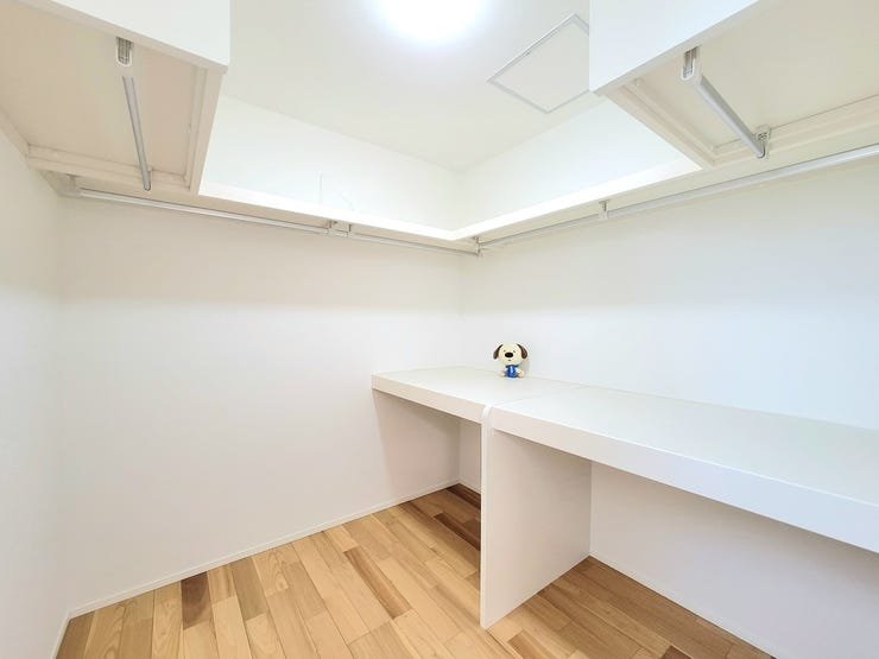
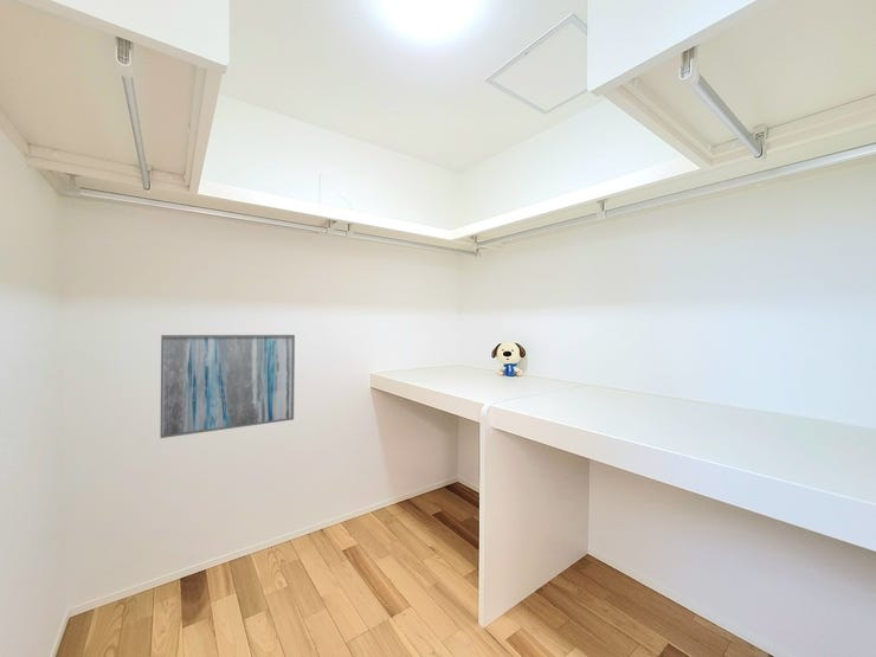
+ wall art (233, 380)
